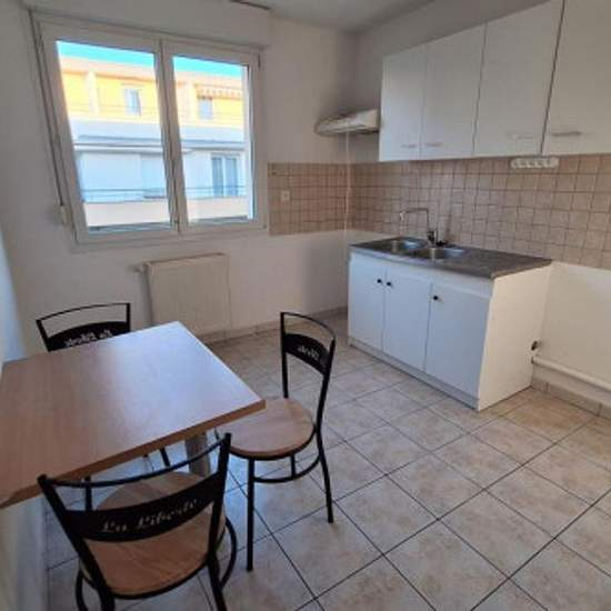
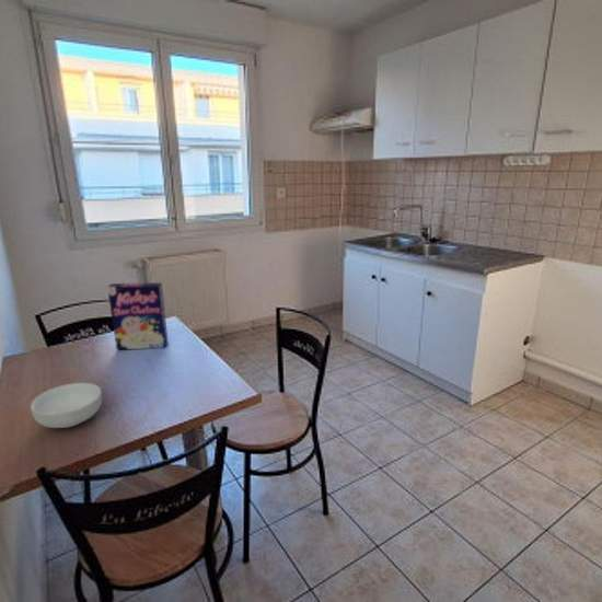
+ cereal bowl (69, 407)
+ cereal box (138, 315)
